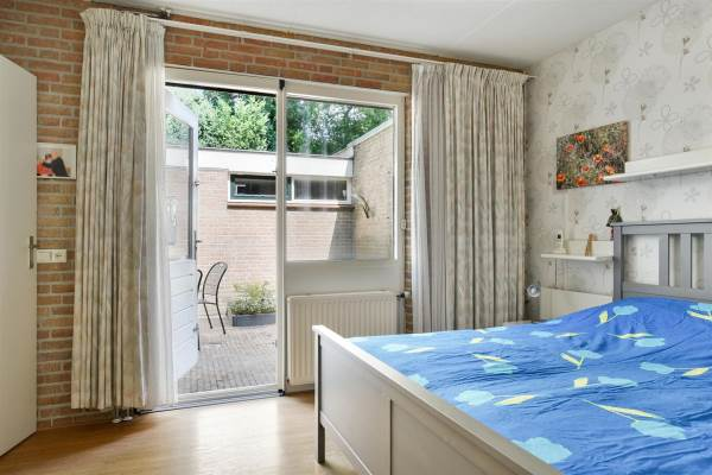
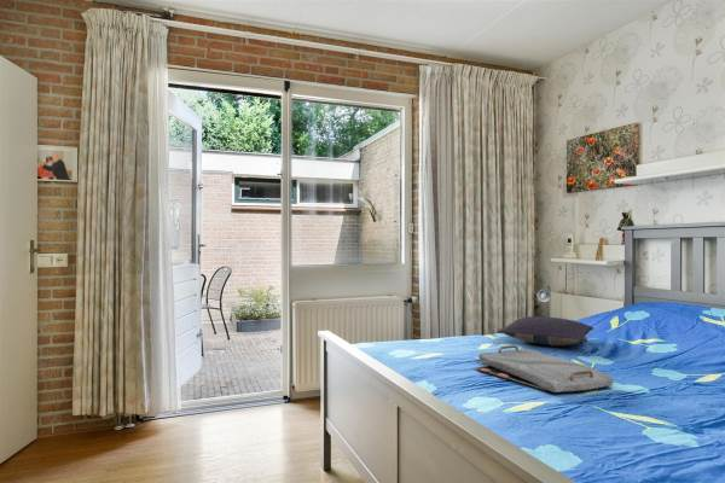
+ pillow (546, 330)
+ serving tray (533, 366)
